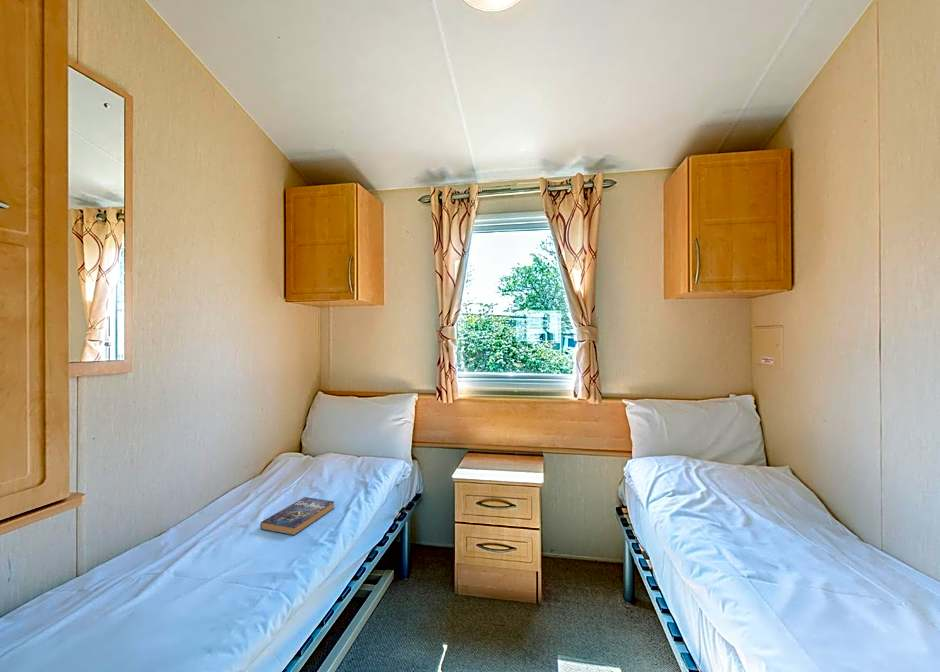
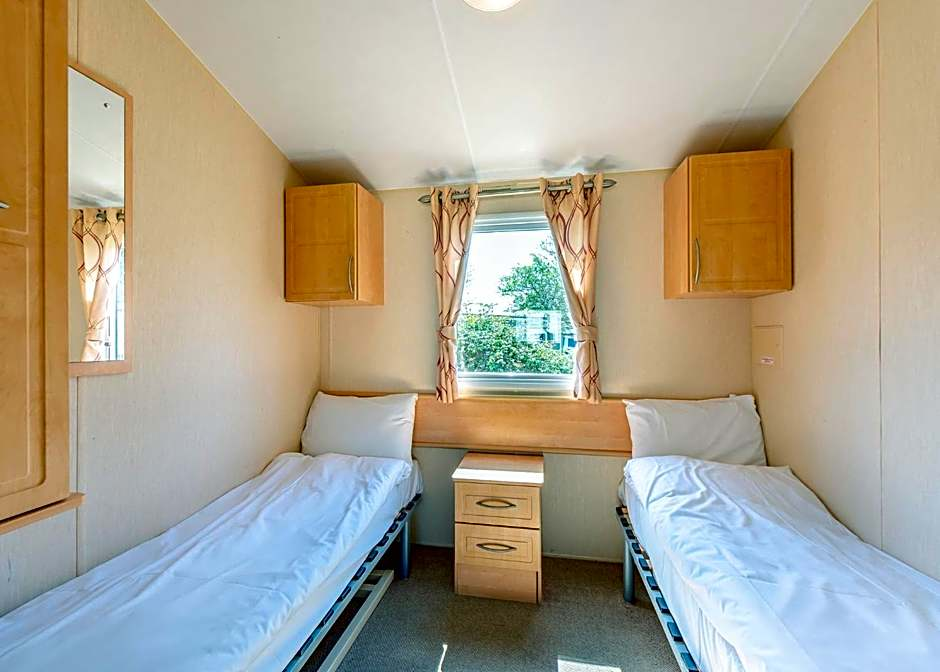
- book (299, 514)
